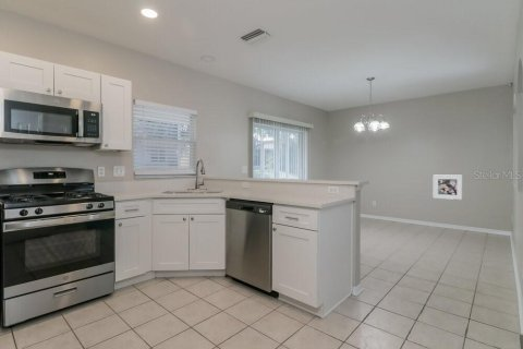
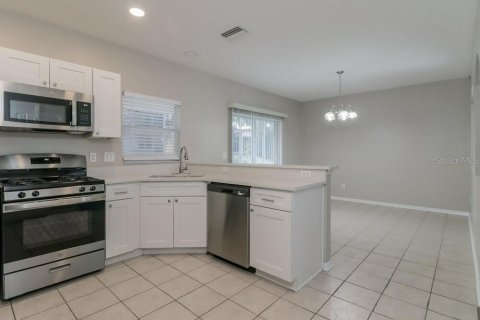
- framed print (447, 186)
